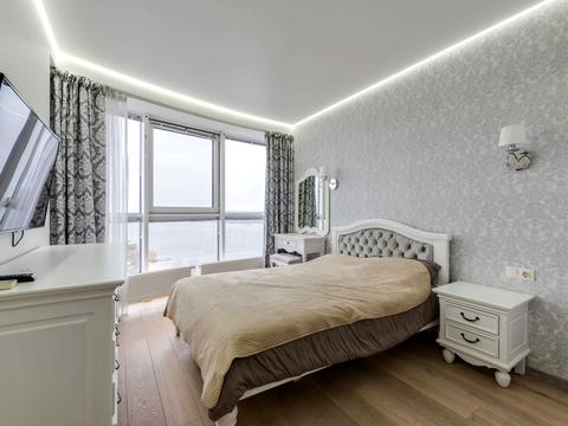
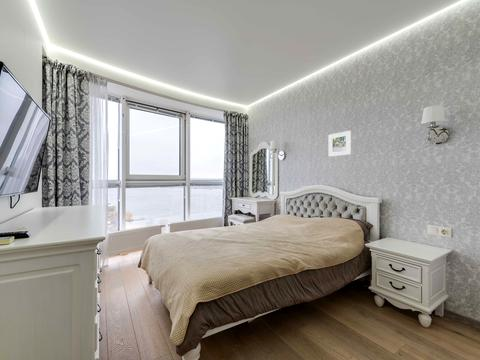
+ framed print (339, 144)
